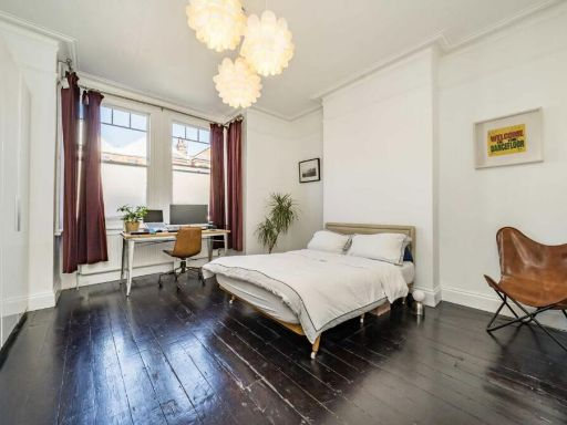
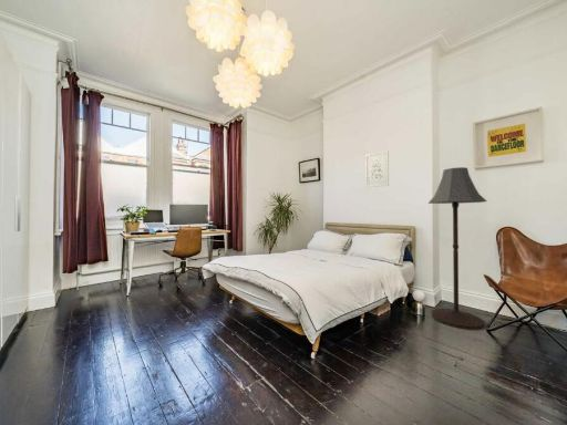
+ floor lamp (455, 243)
+ wall art (377, 169)
